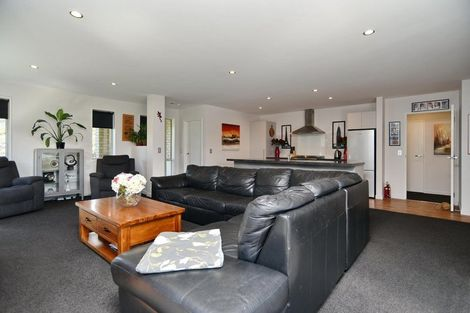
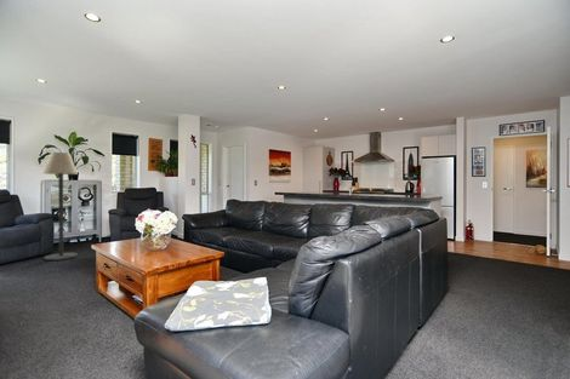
+ floor lamp (61, 205)
